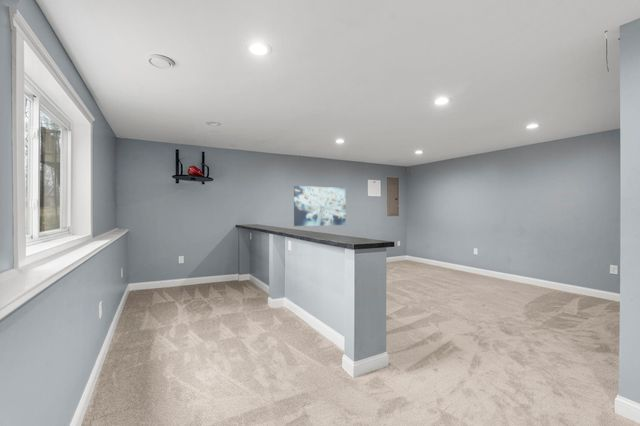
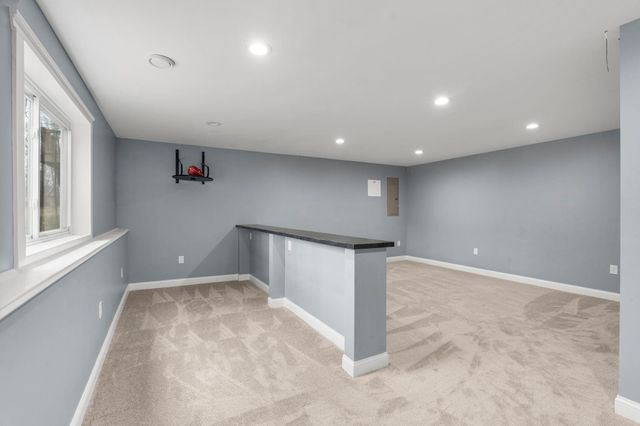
- wall art (320, 206)
